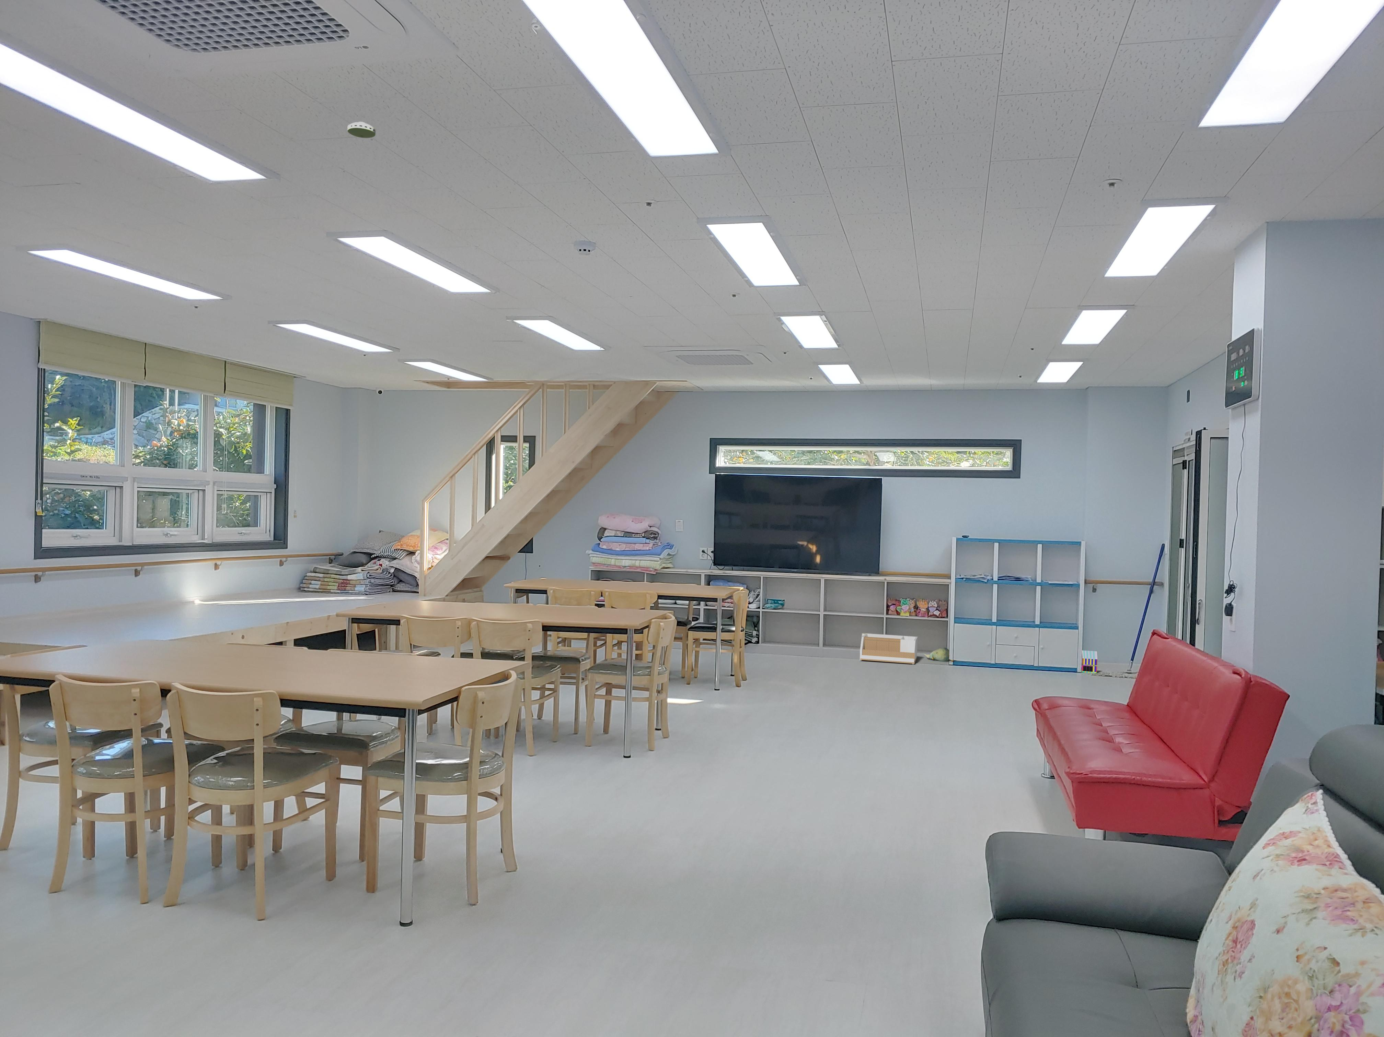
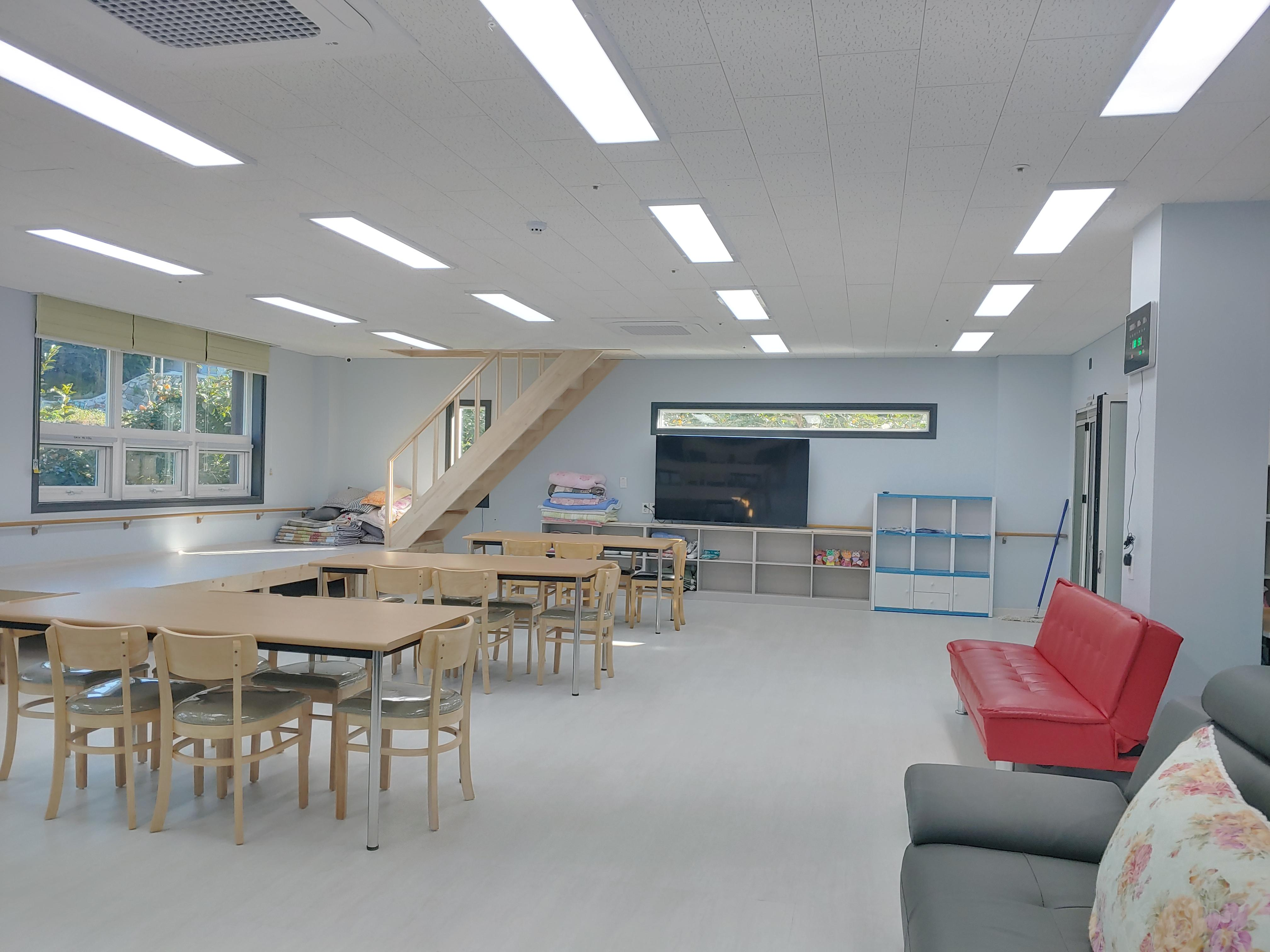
- storage bin (887, 648)
- smoke detector (362, 130)
- plush toy (938, 655)
- toy house (1089, 661)
